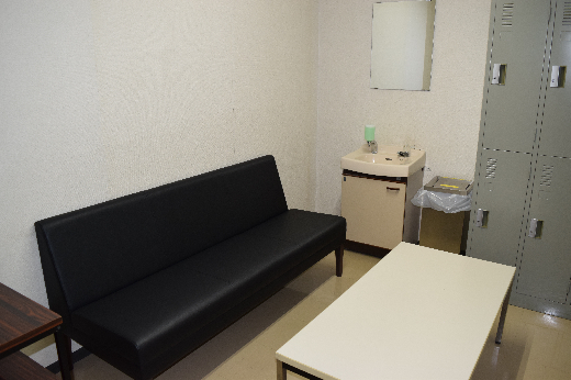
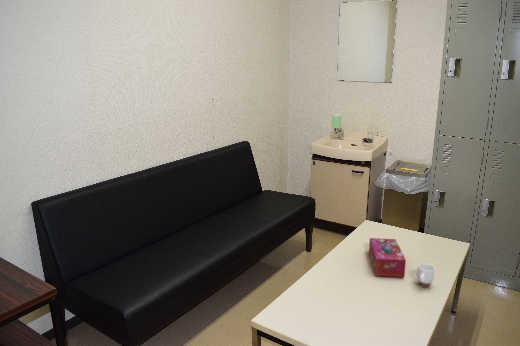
+ mug (424, 277)
+ tissue box (386, 256)
